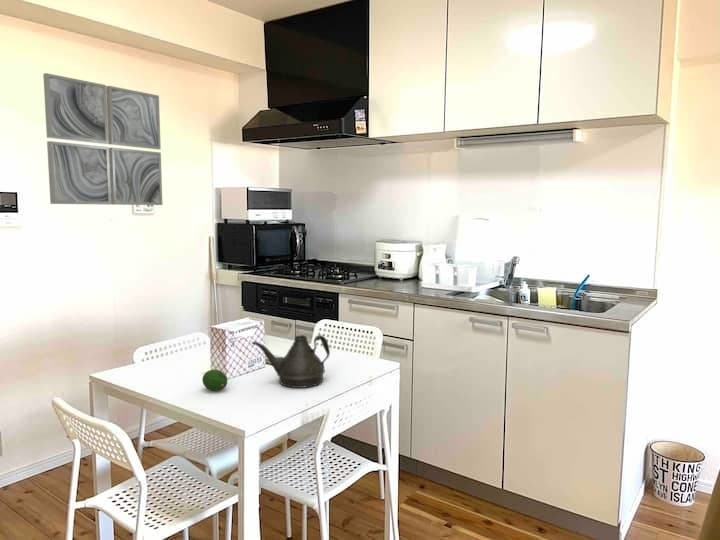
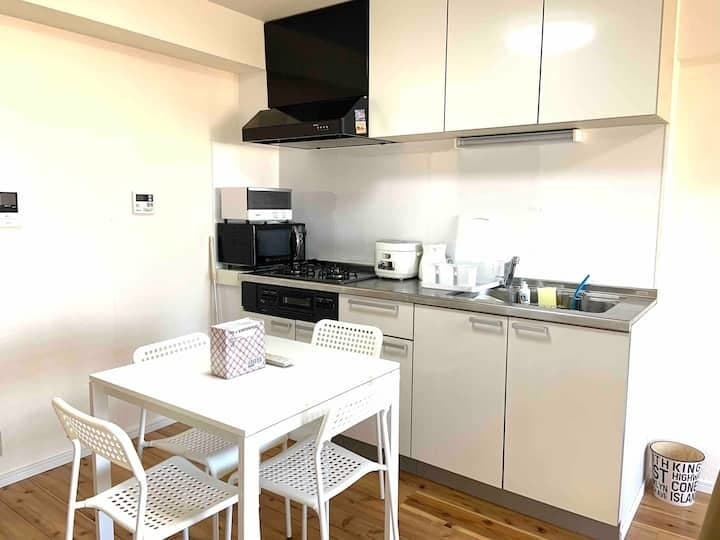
- wall art (109, 144)
- teapot (291, 359)
- fruit (215, 379)
